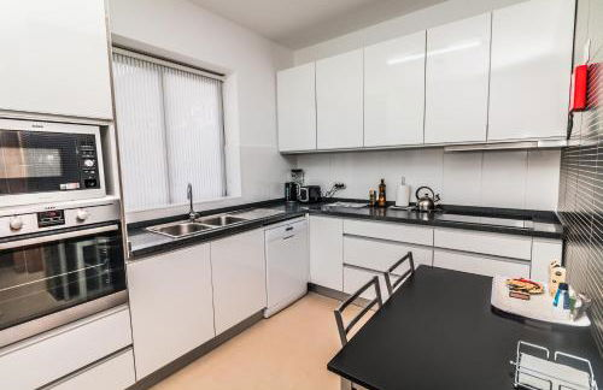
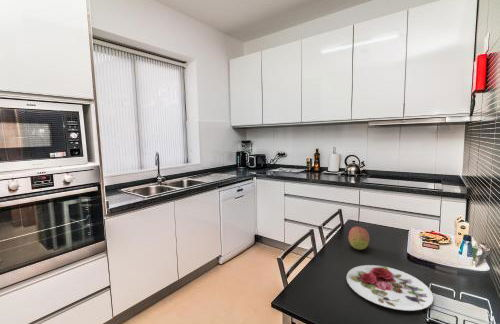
+ plate (386, 283)
+ fruit (358, 238)
